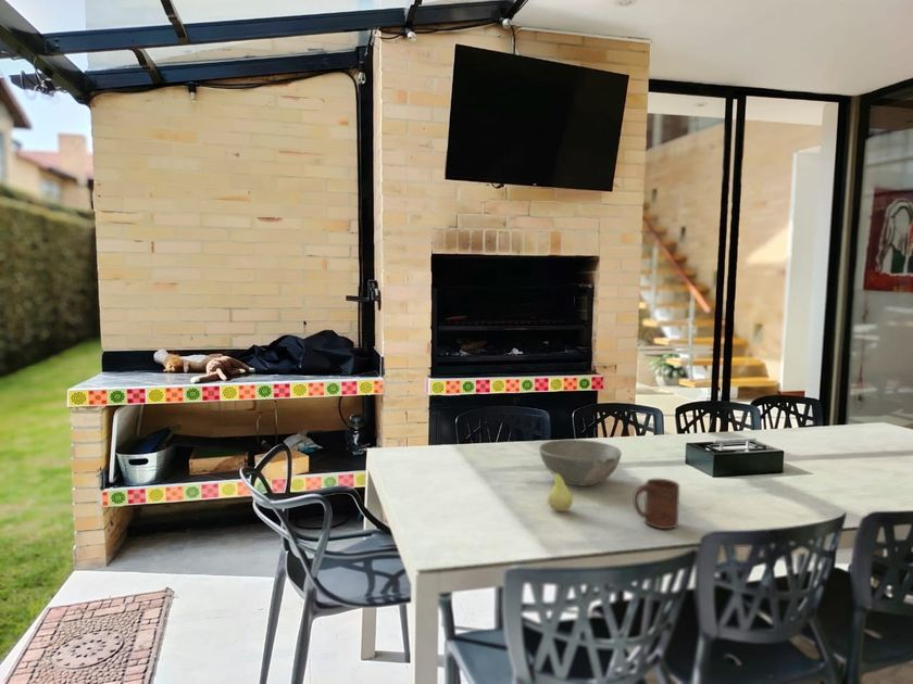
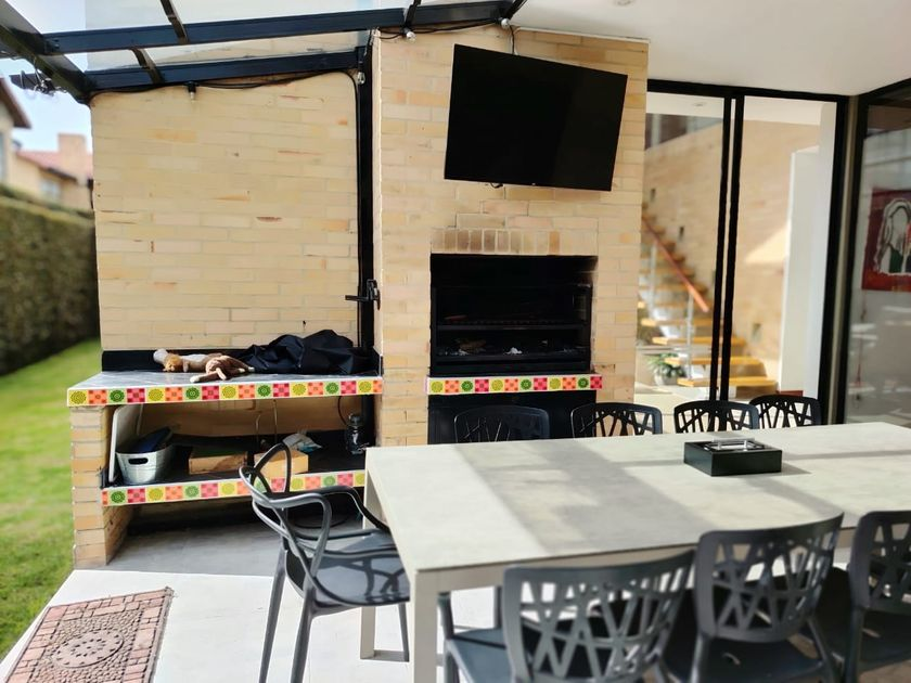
- fruit (559, 490)
- bowl (579, 465)
- cup (658, 504)
